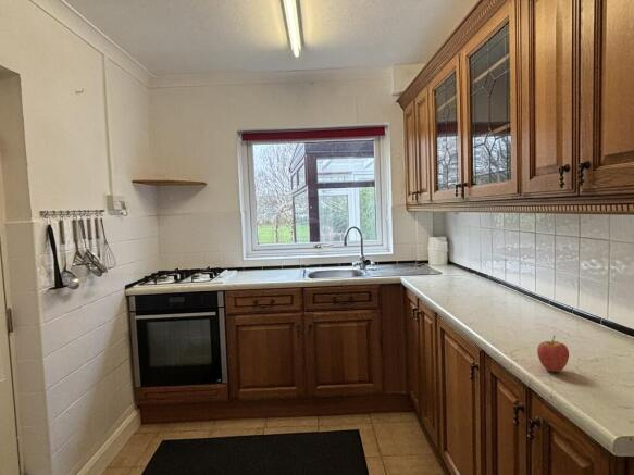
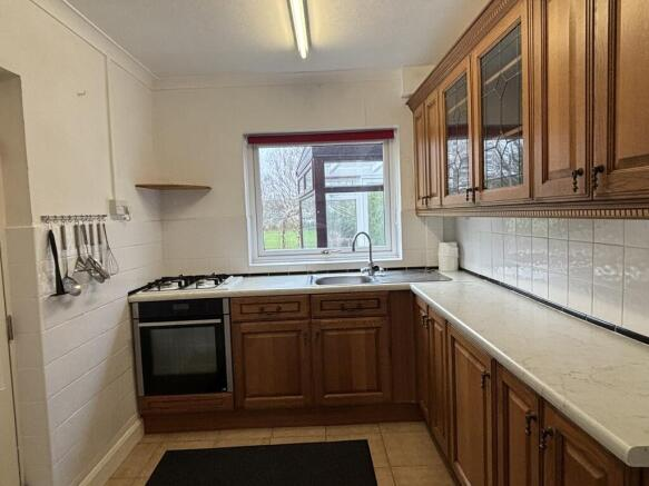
- fruit (552, 352)
